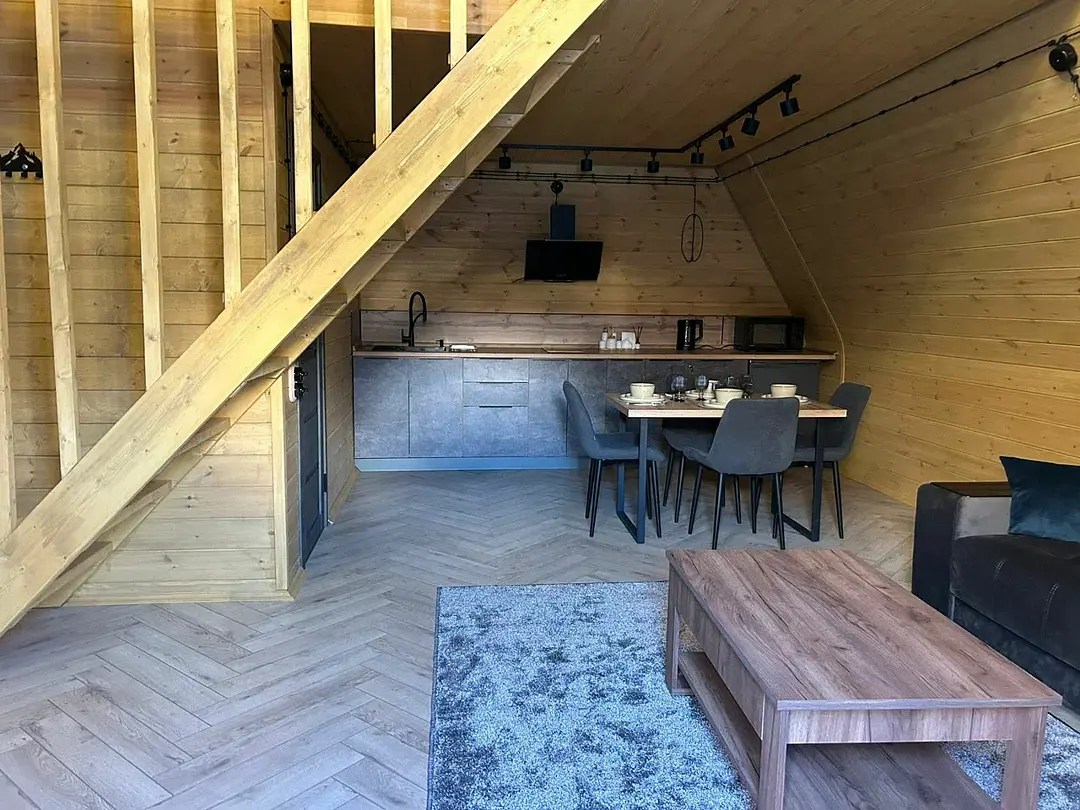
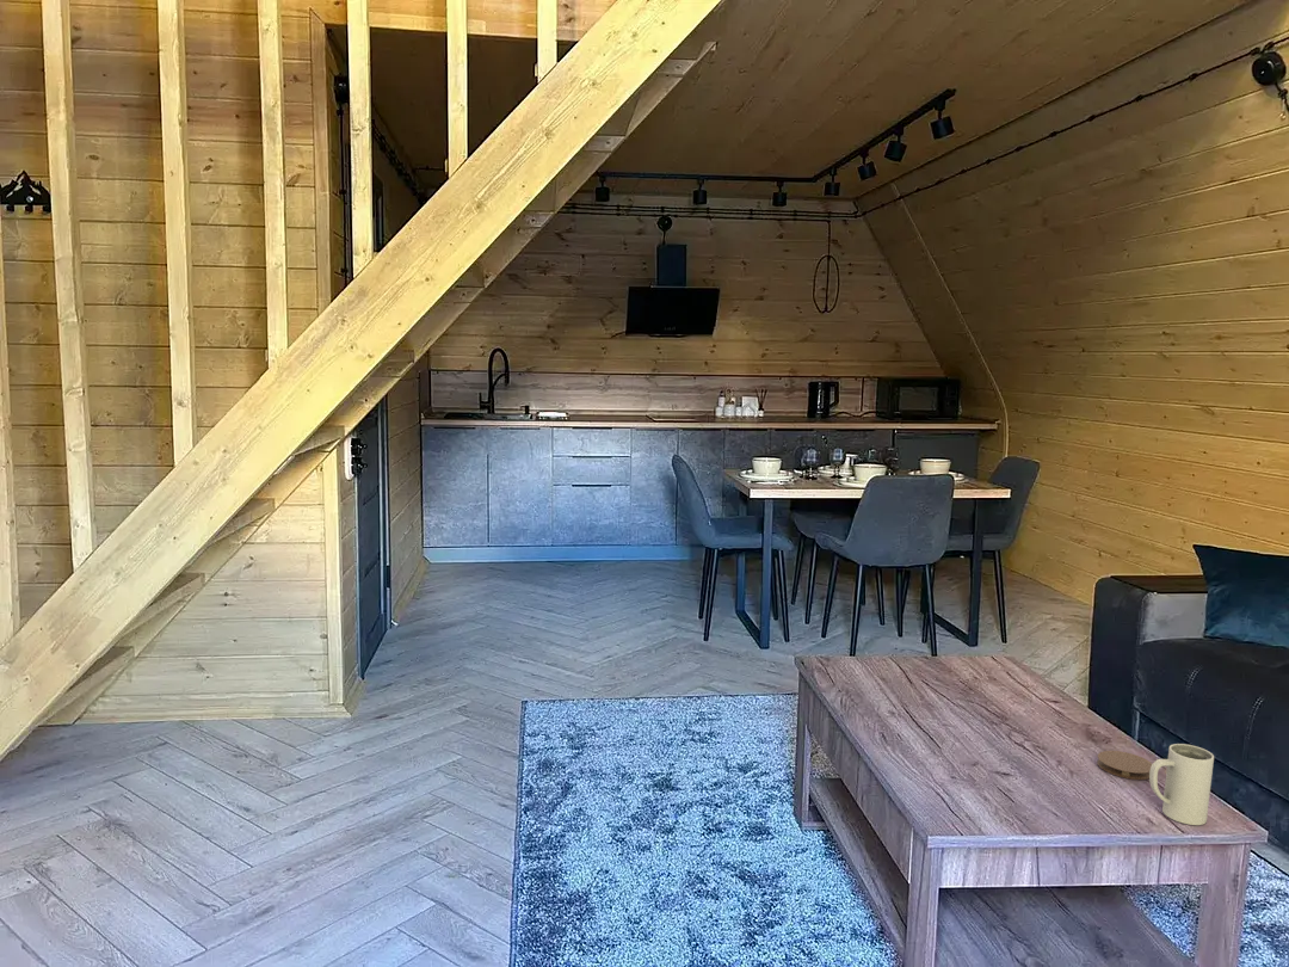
+ mug (1178, 783)
+ coaster (1124, 764)
